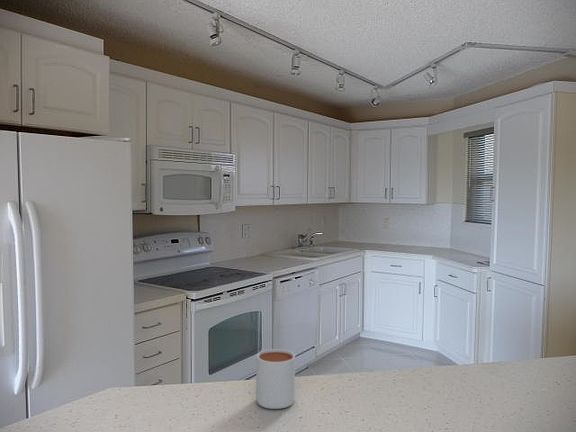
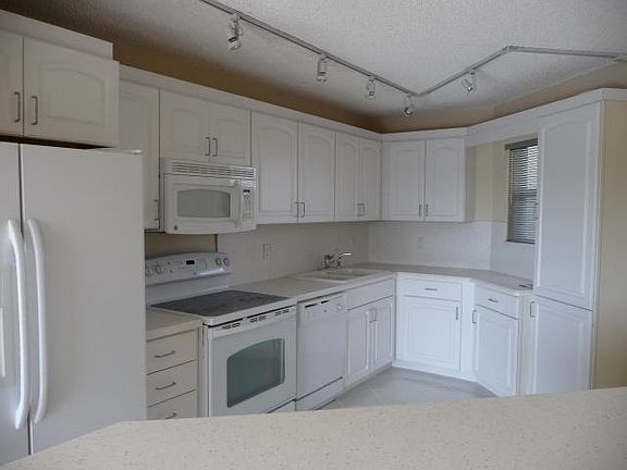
- mug (274, 375)
